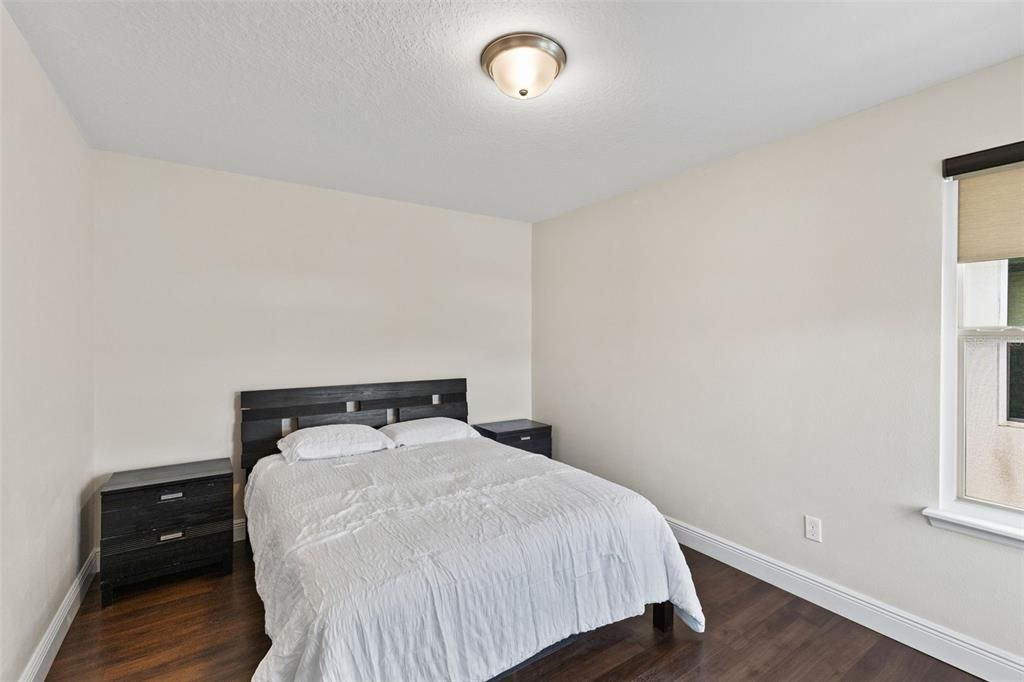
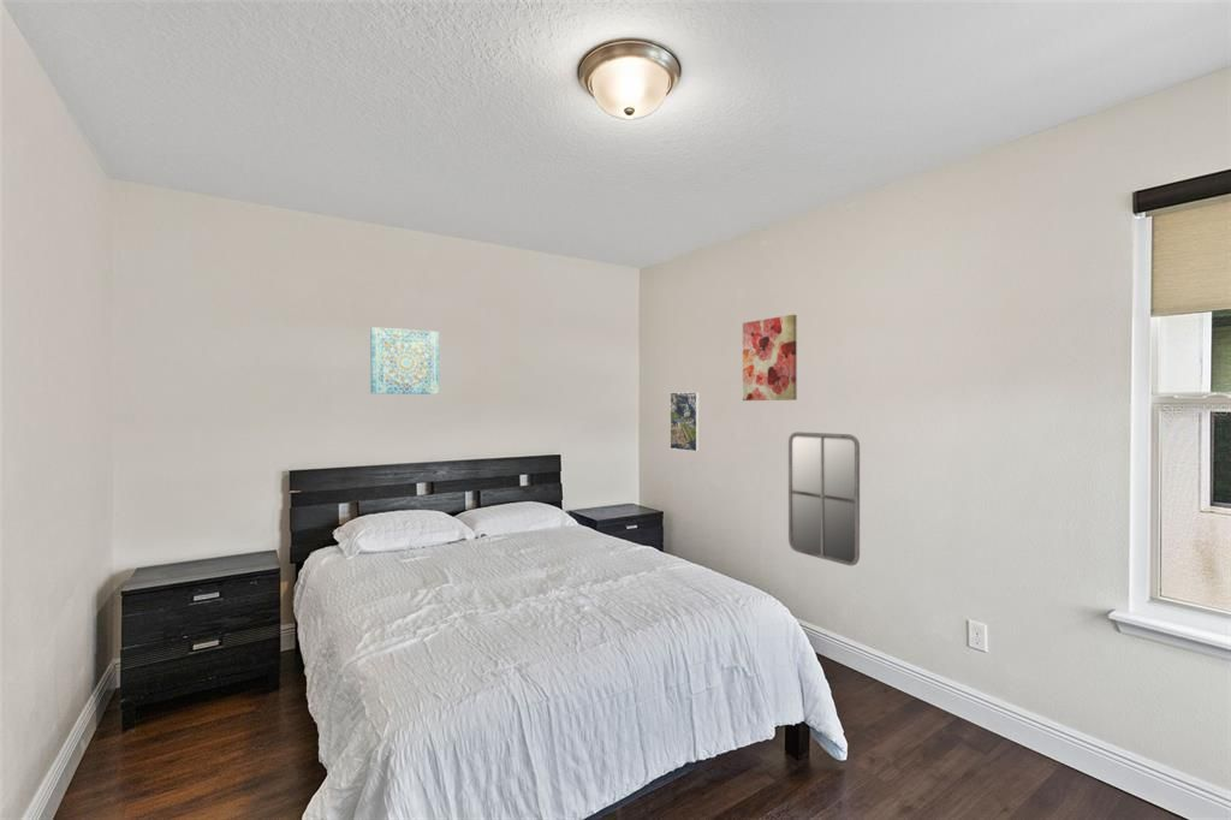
+ wall art (405, 361)
+ home mirror (822, 495)
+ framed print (684, 421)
+ wall art (768, 360)
